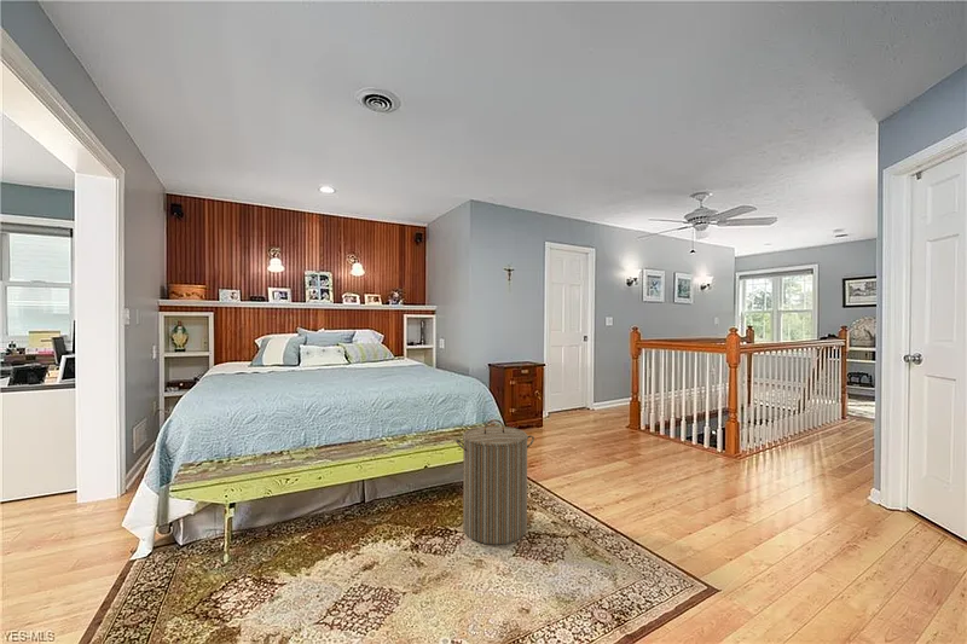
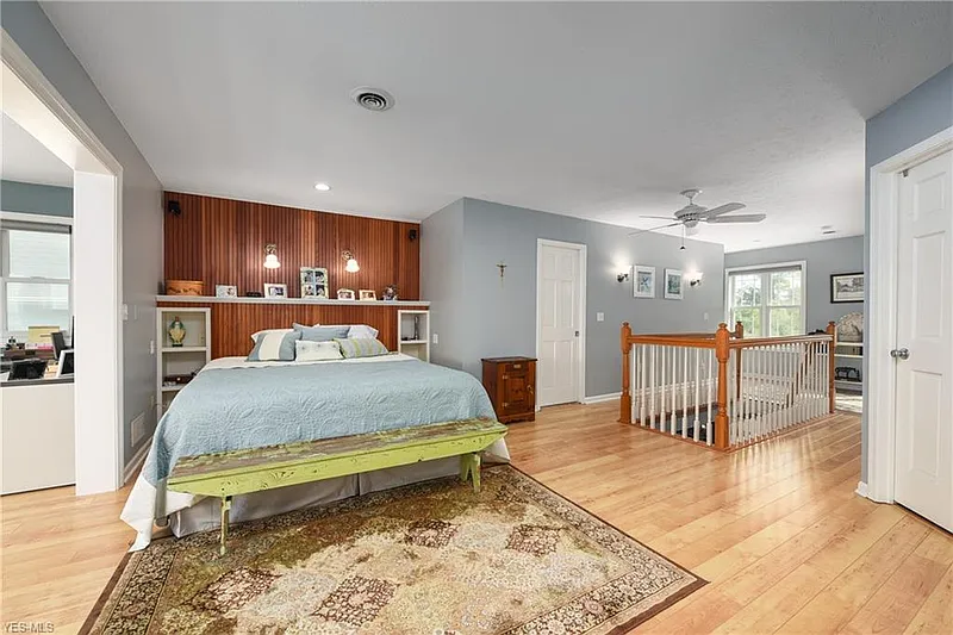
- laundry hamper (494, 472)
